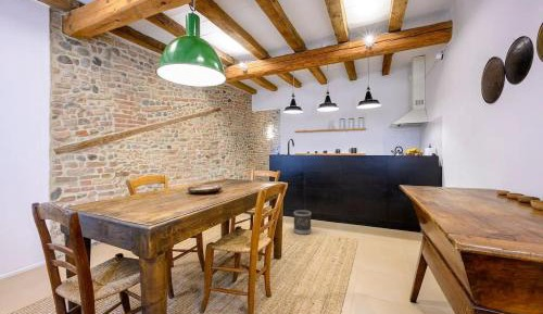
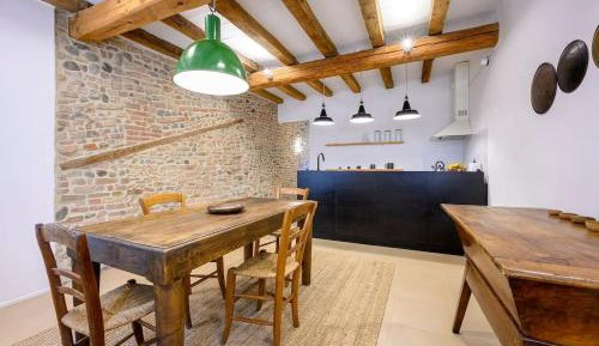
- wastebasket (302, 222)
